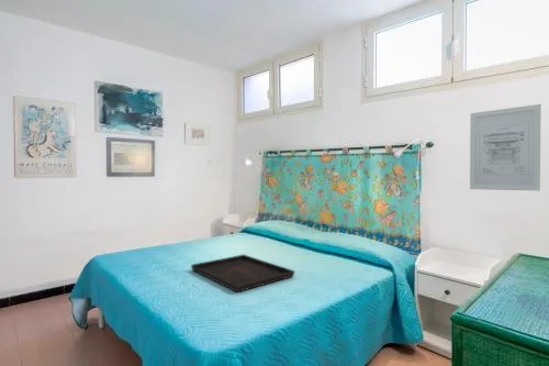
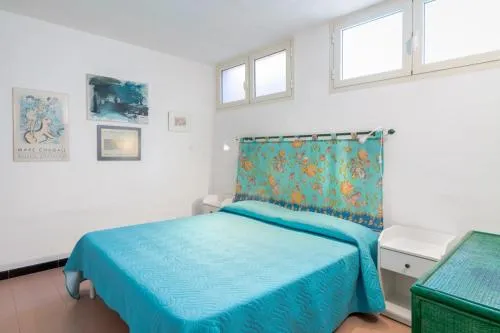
- wall art (503, 149)
- serving tray (240, 270)
